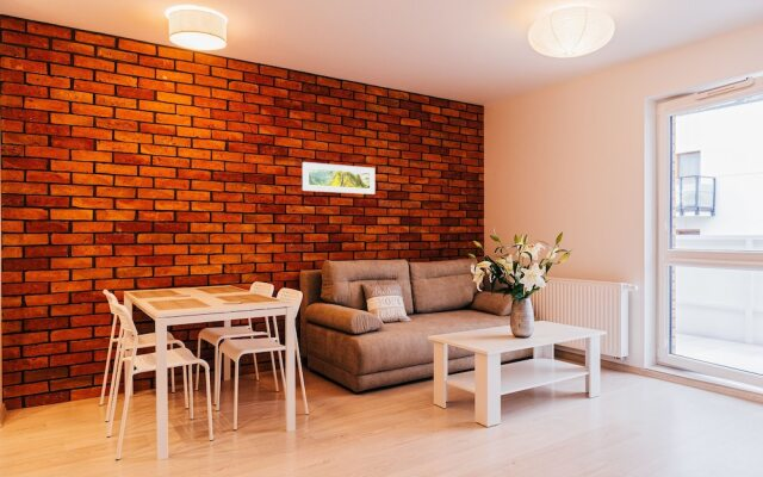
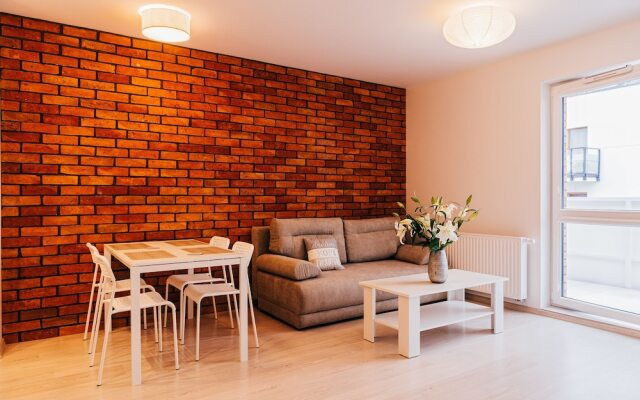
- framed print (340, 178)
